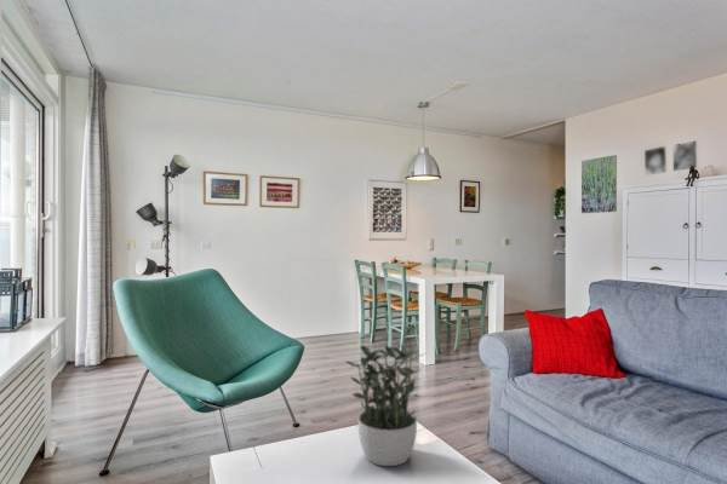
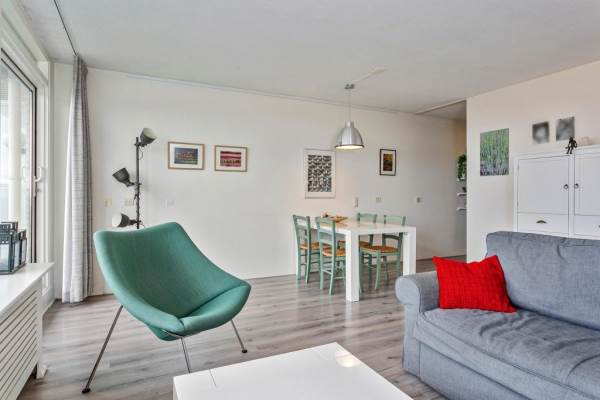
- potted plant (385, 399)
